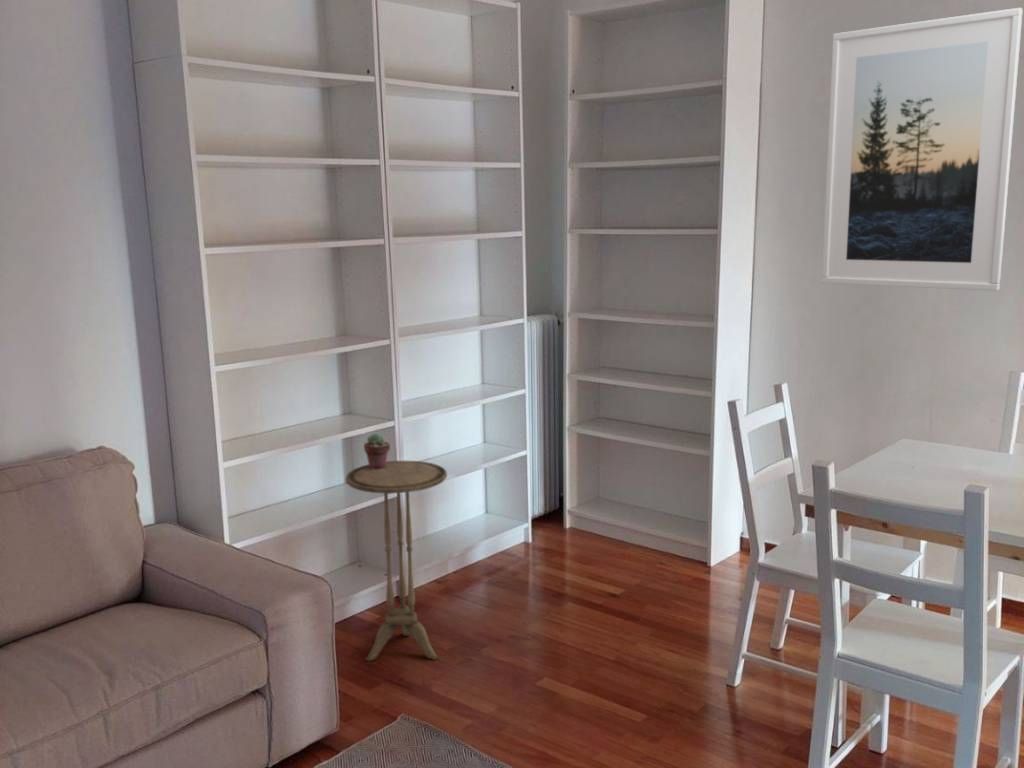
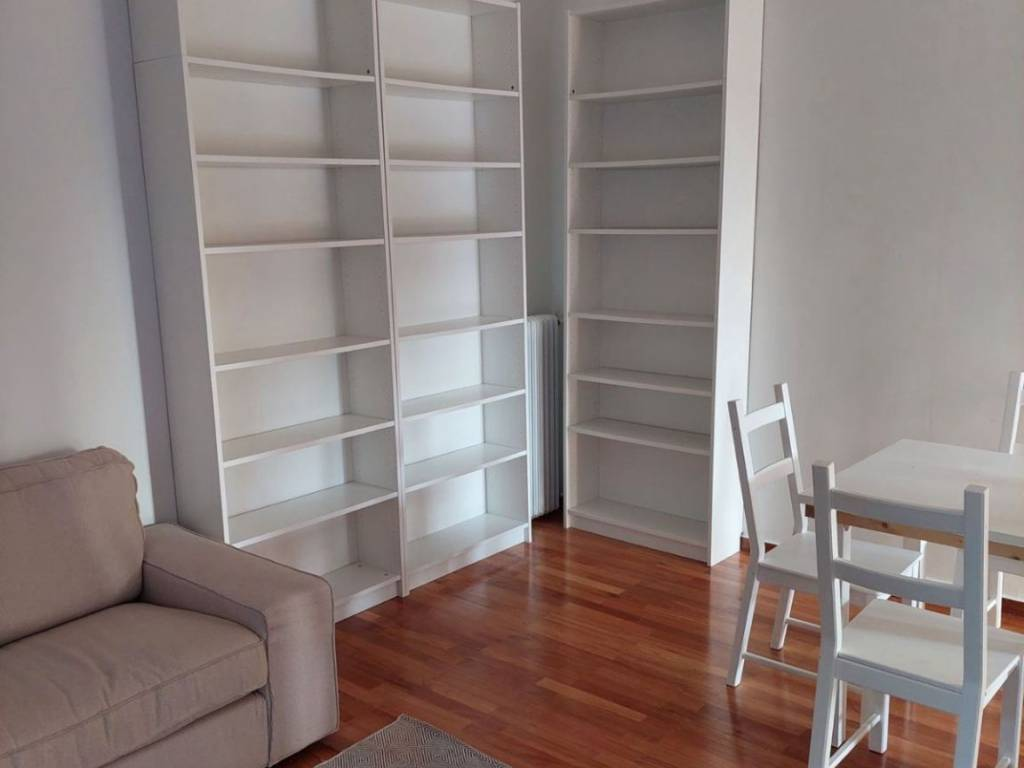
- potted succulent (377, 449)
- side table (400, 563)
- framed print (913, 157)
